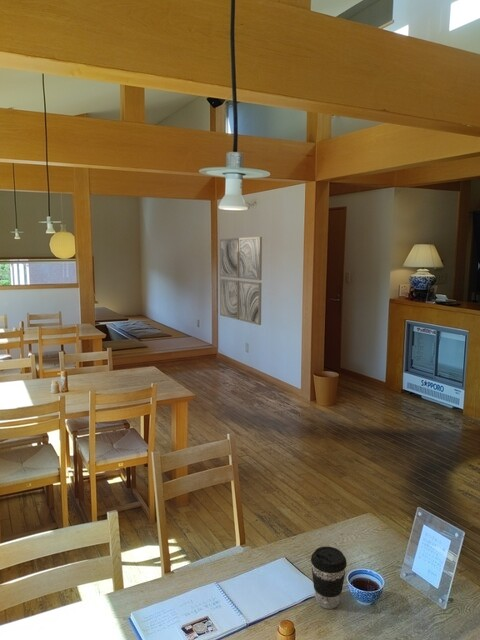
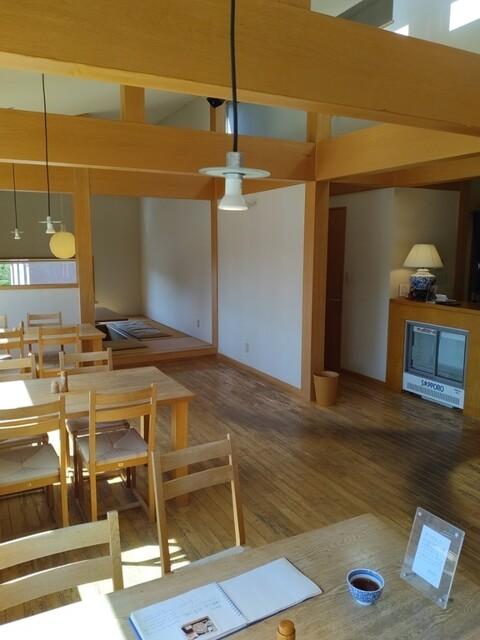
- coffee cup (328, 577)
- wall art (239, 280)
